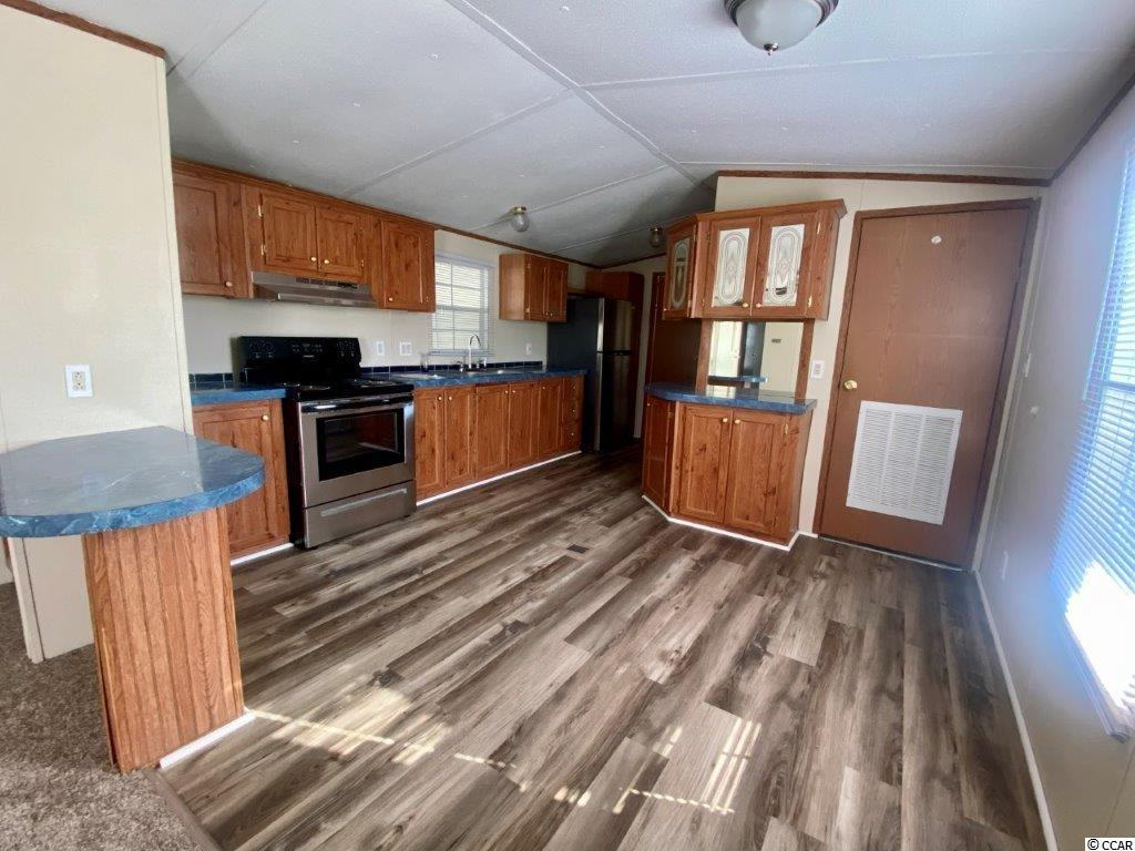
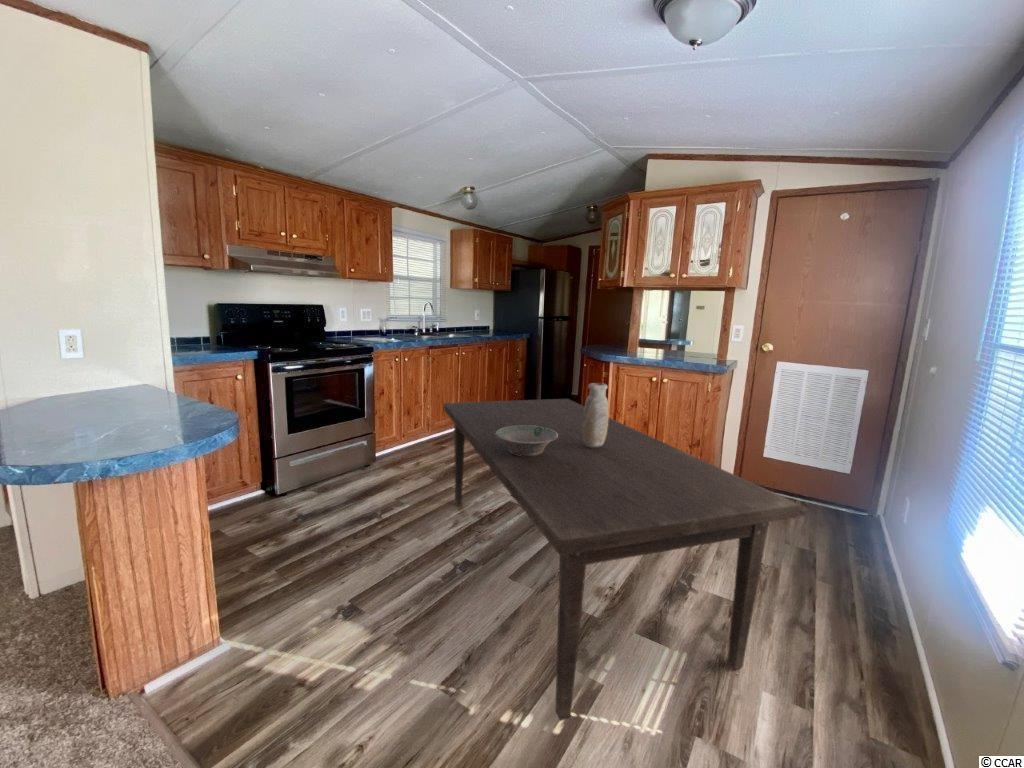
+ bowl (526, 441)
+ vase (595, 415)
+ dining table (562, 501)
